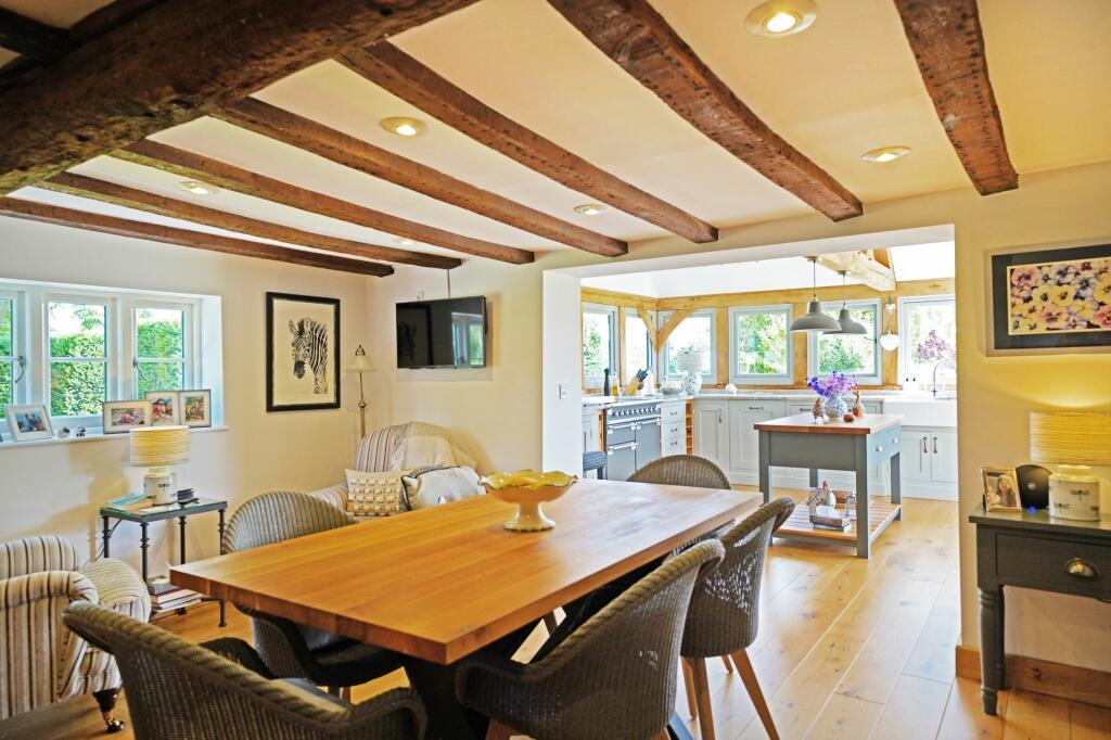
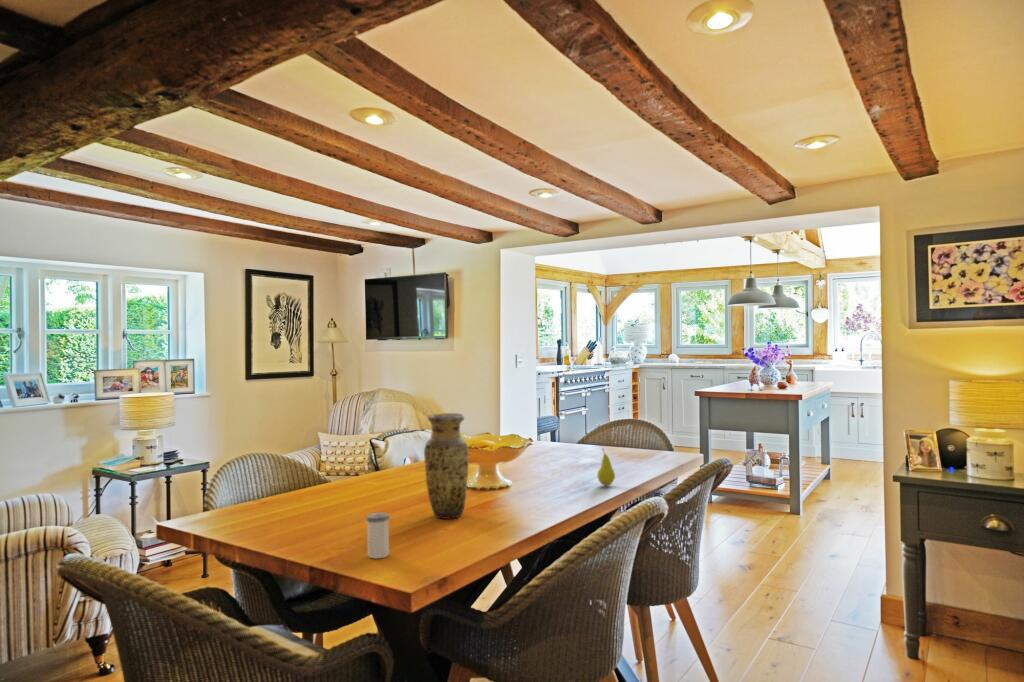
+ vase (446, 465)
+ fruit (606, 467)
+ salt shaker (378, 535)
